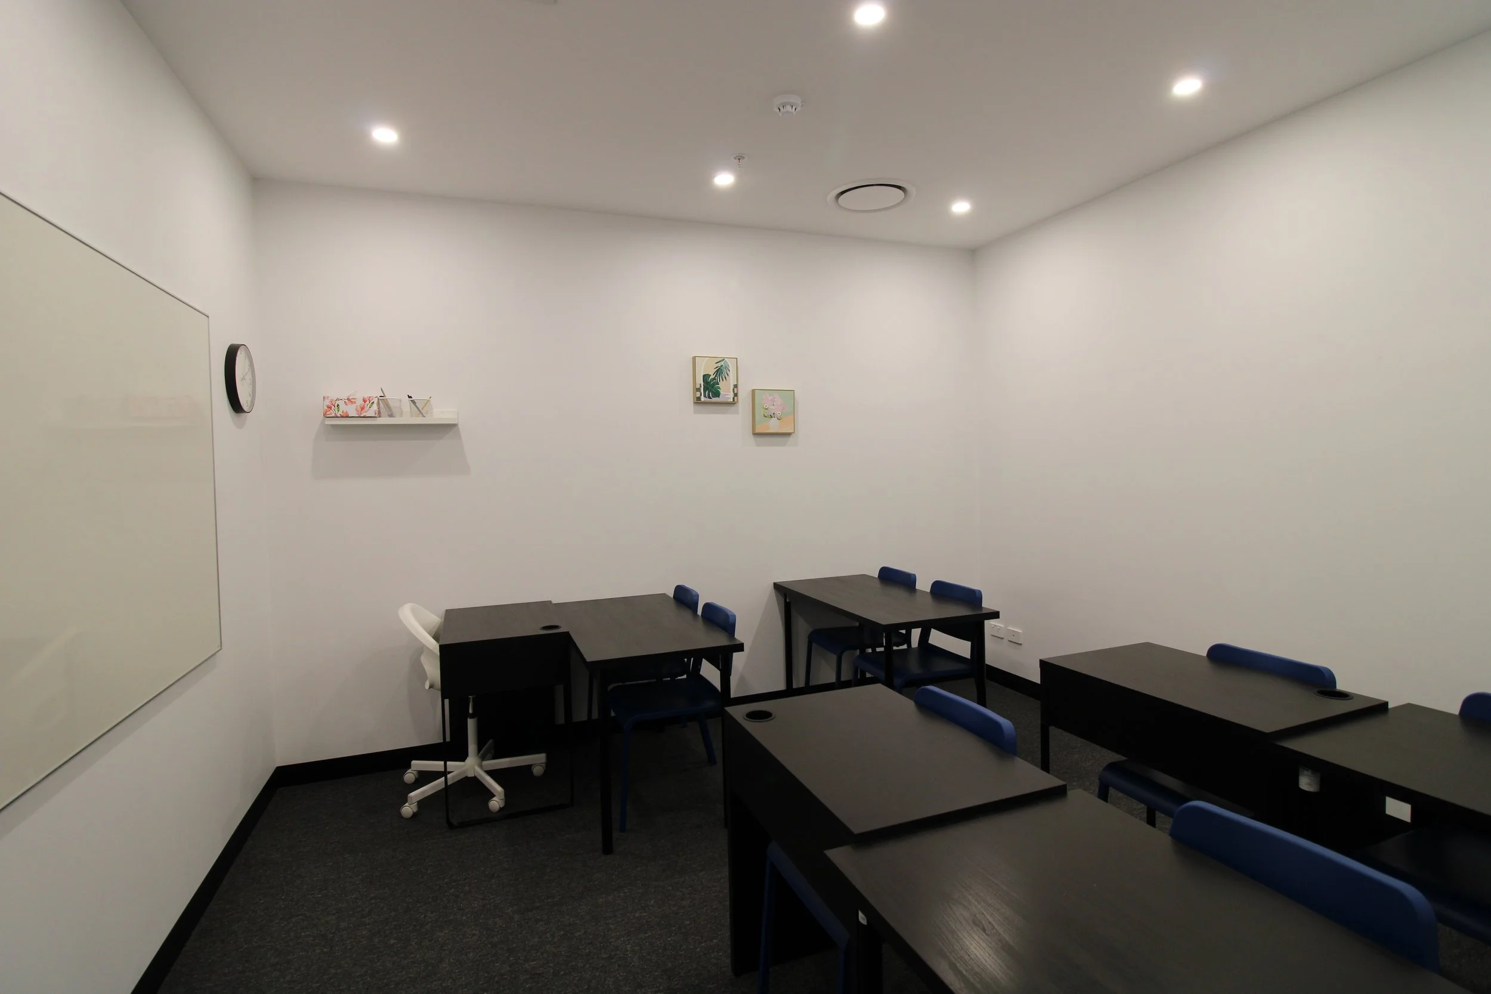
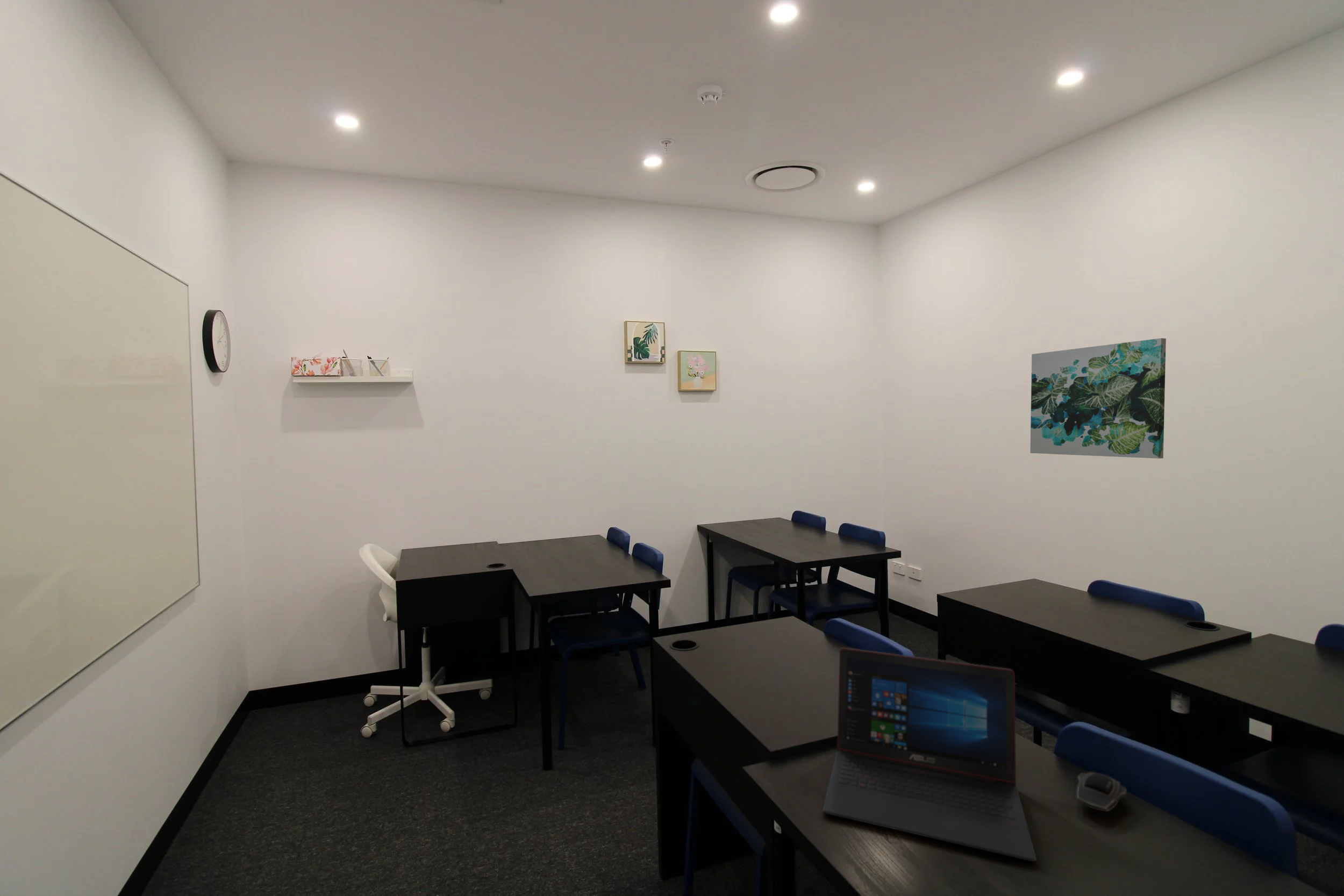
+ computer mouse (1098, 790)
+ laptop (923, 739)
+ wall art (1091, 401)
